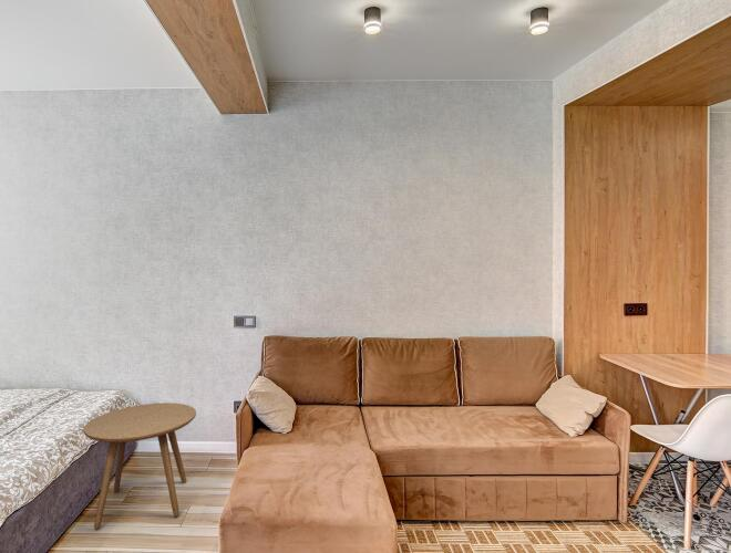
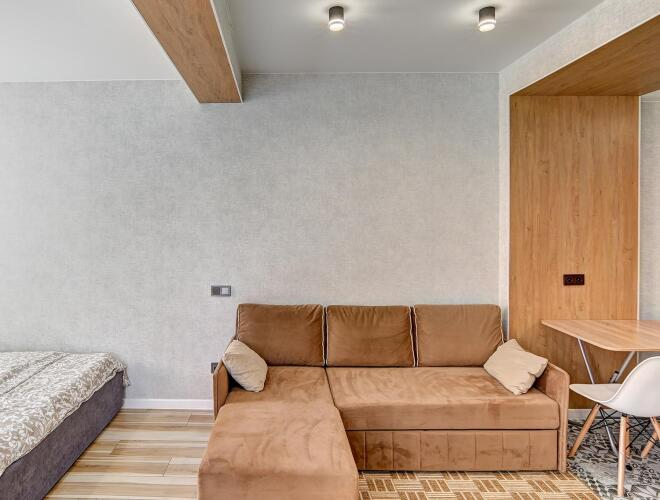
- side table (162, 458)
